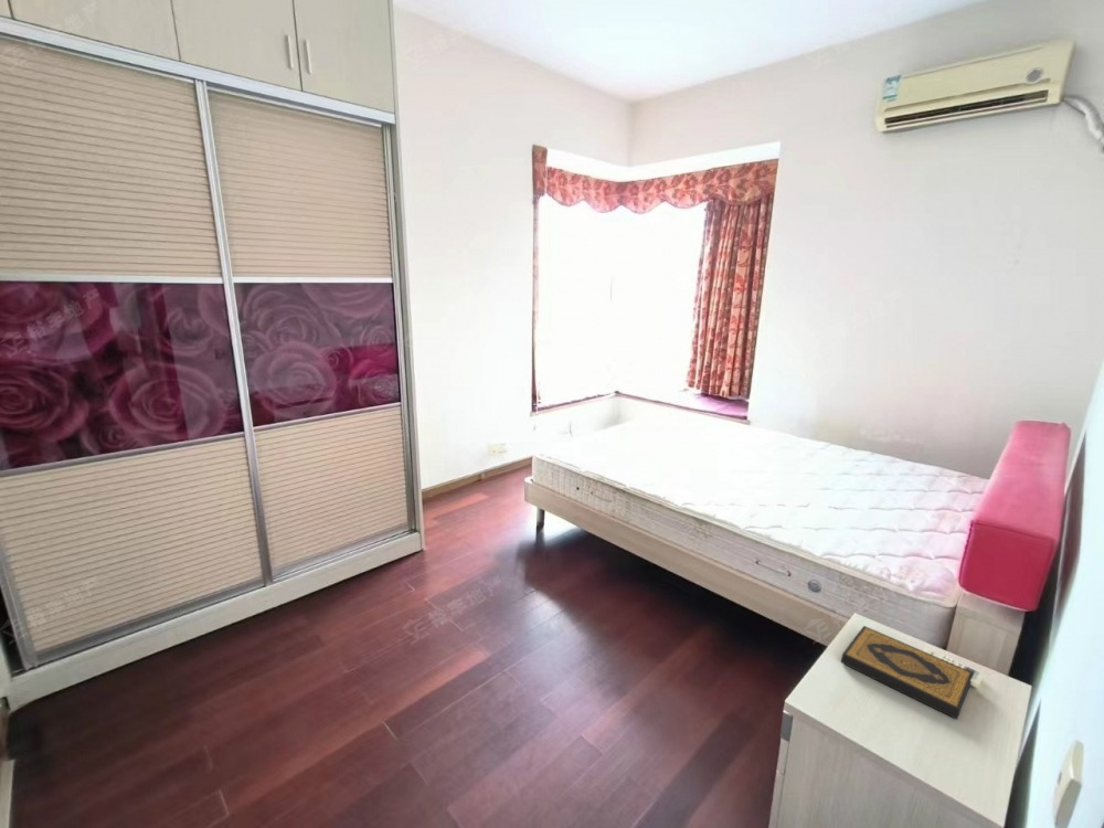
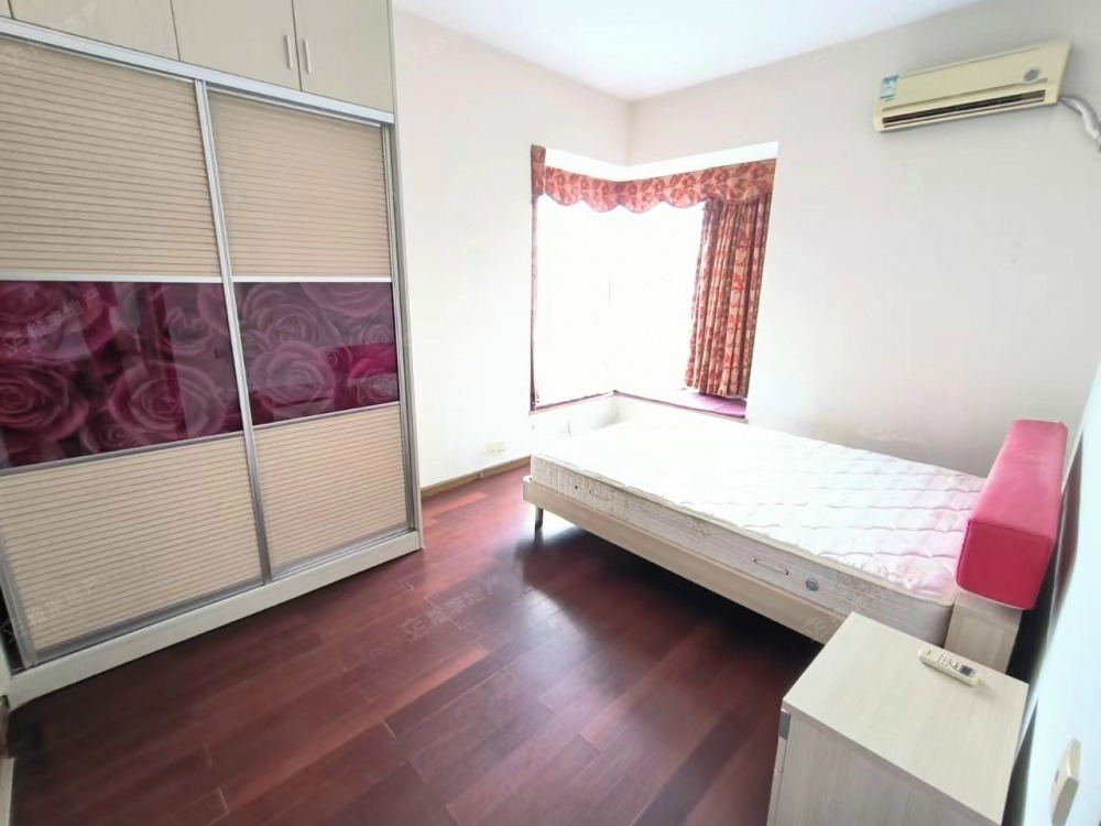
- hardback book (905, 667)
